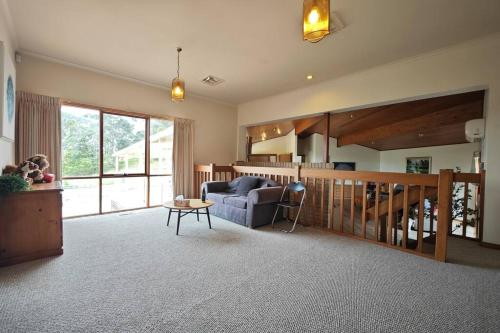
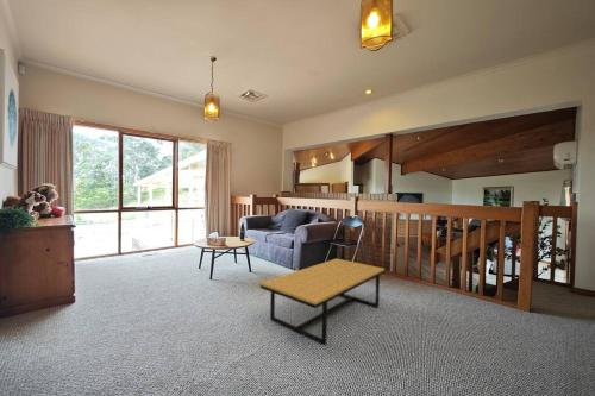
+ coffee table (327, 294)
